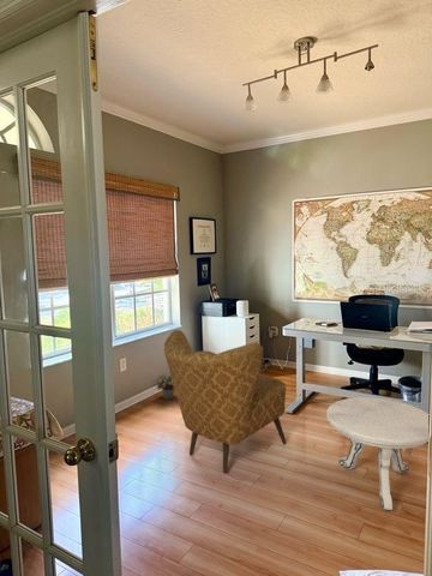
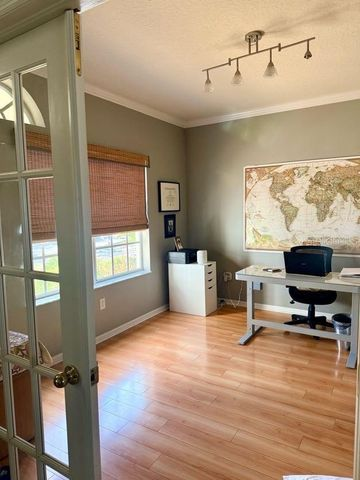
- side table (379, 449)
- potted plant (167, 386)
- armchair (227, 392)
